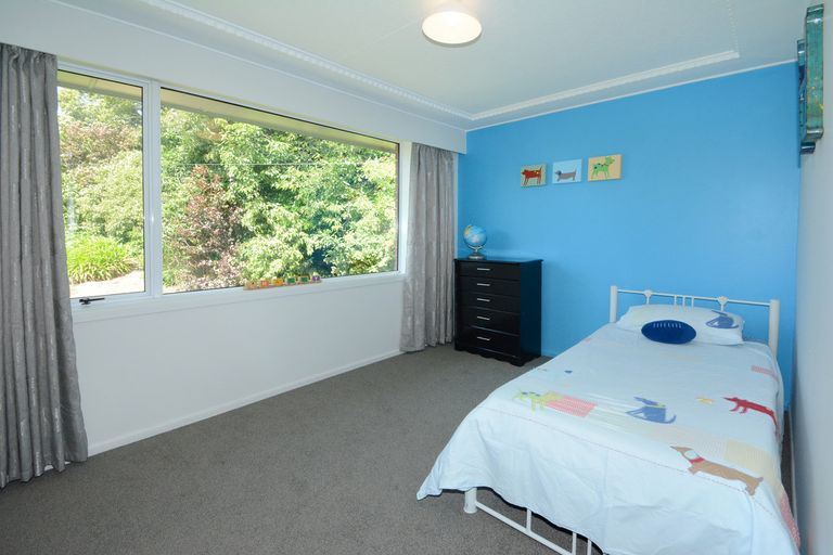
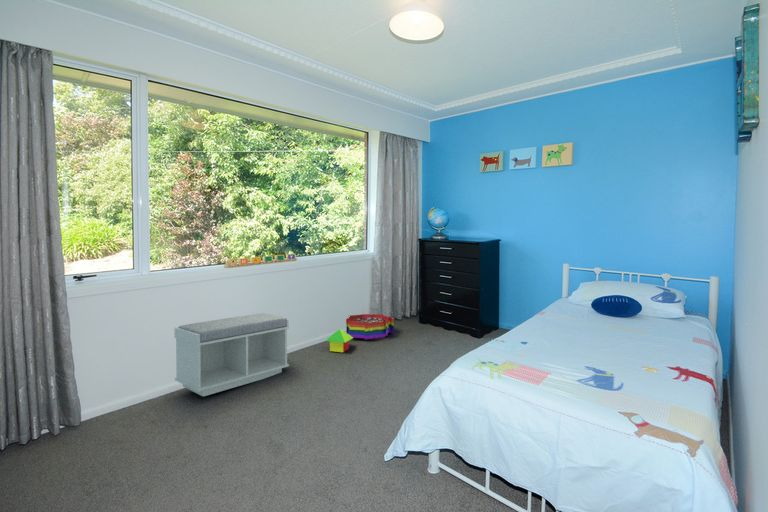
+ toy house (339, 339)
+ bench (235, 349)
+ storage bin (368, 325)
